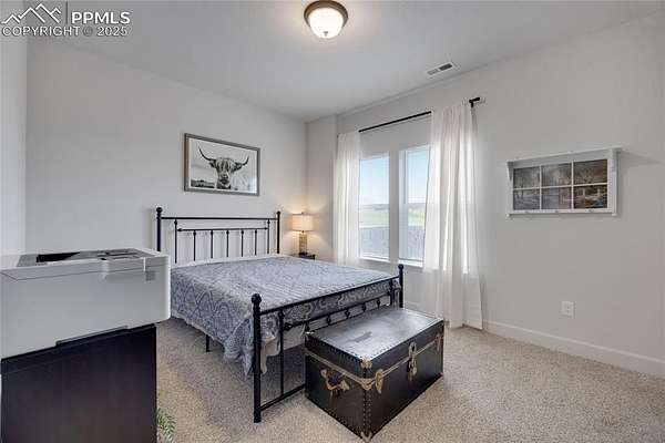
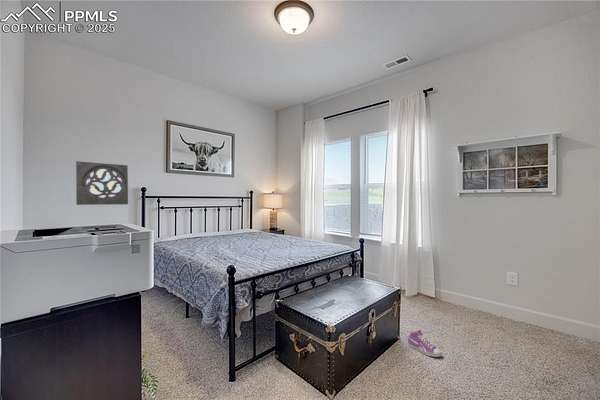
+ sneaker (423, 341)
+ wall ornament (103, 183)
